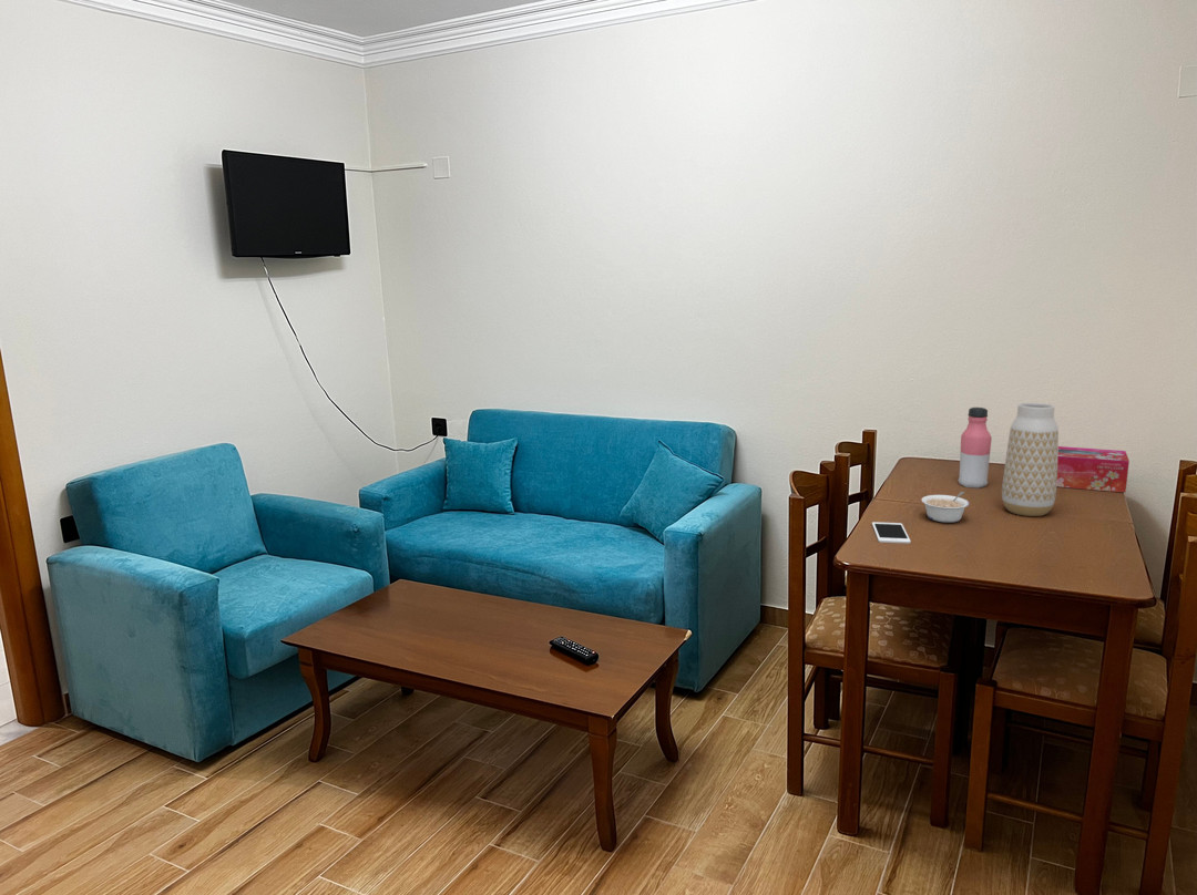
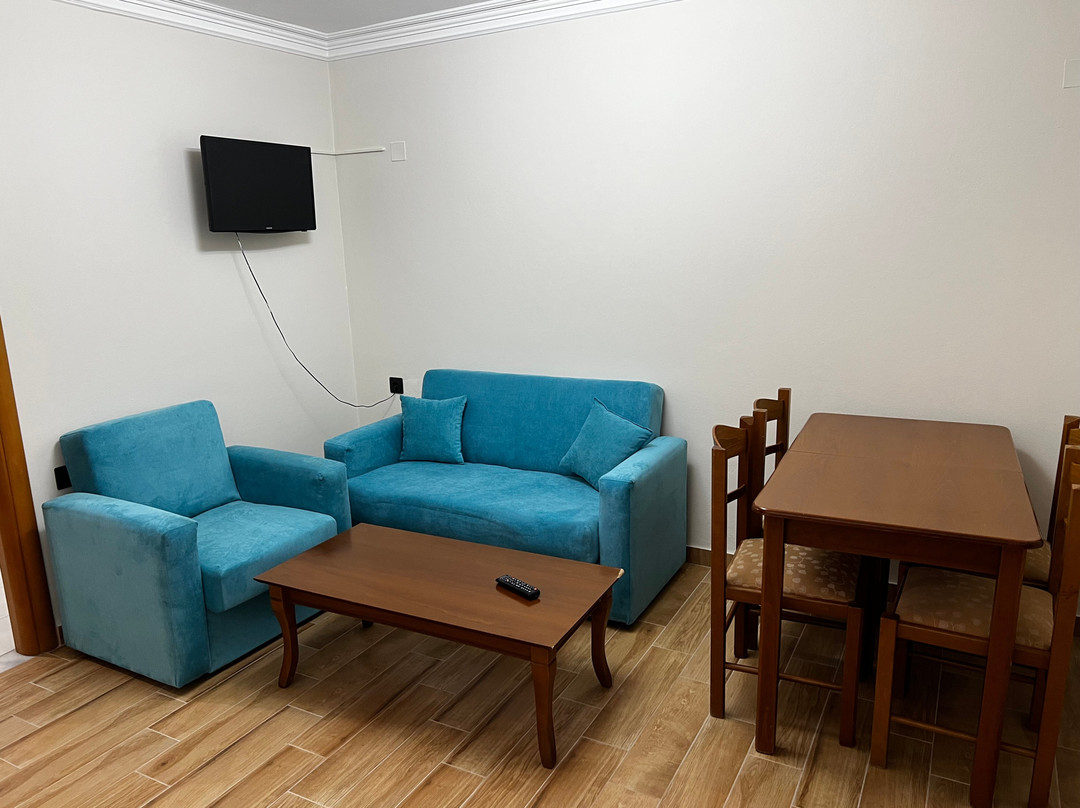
- legume (944, 506)
- vase (1031, 459)
- tissue box (1072, 466)
- water bottle (975, 446)
- cell phone (890, 532)
